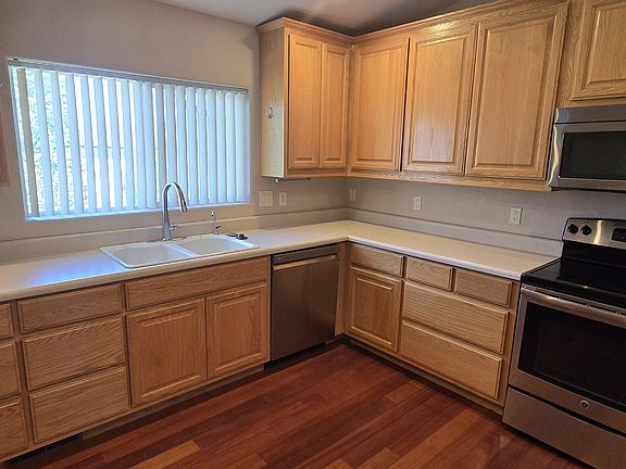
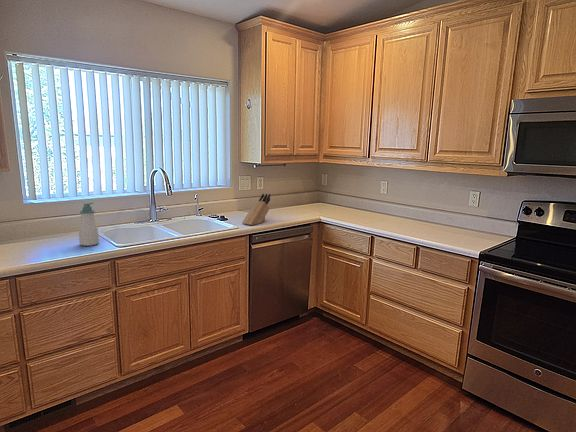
+ knife block (257, 208)
+ soap bottle (88, 223)
